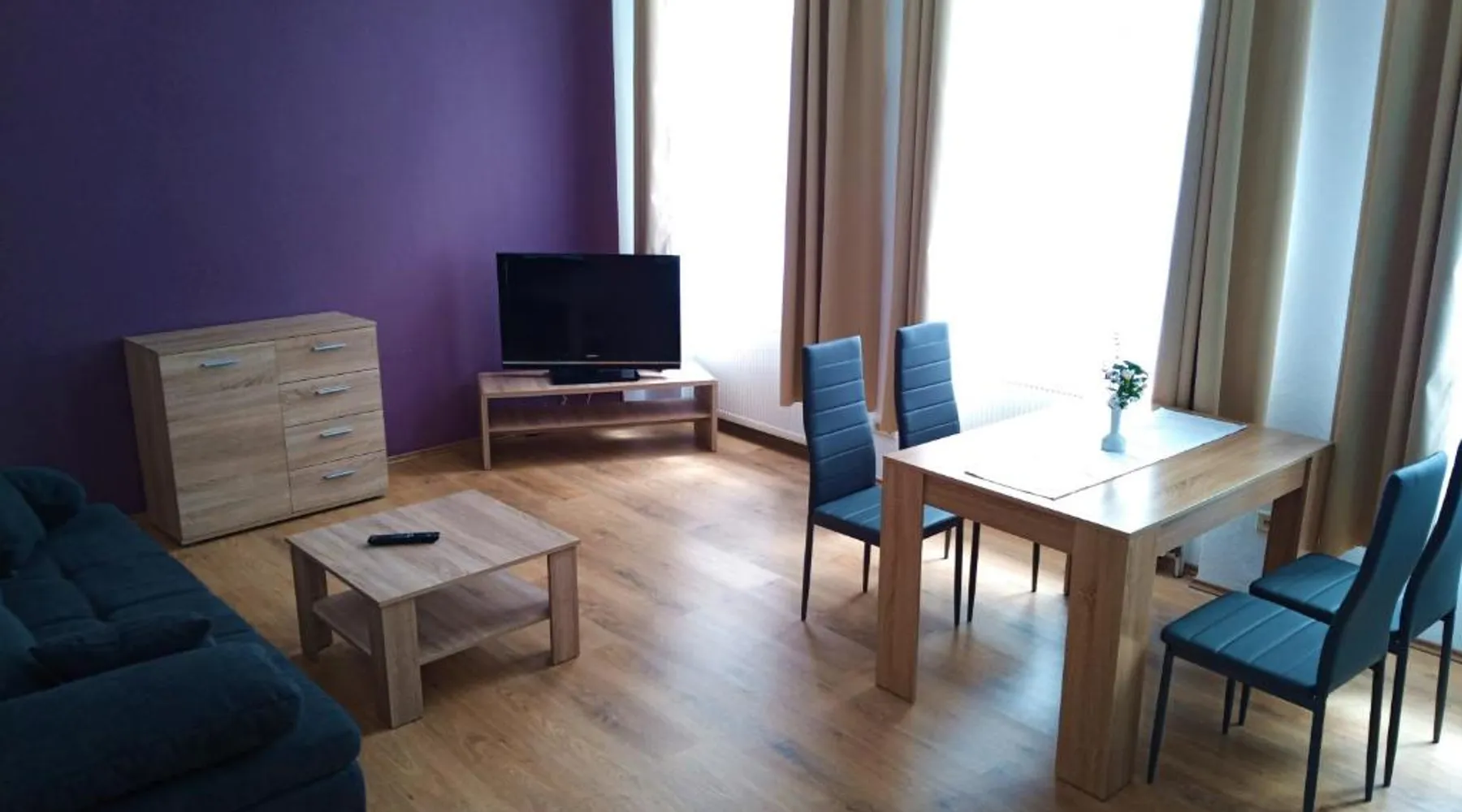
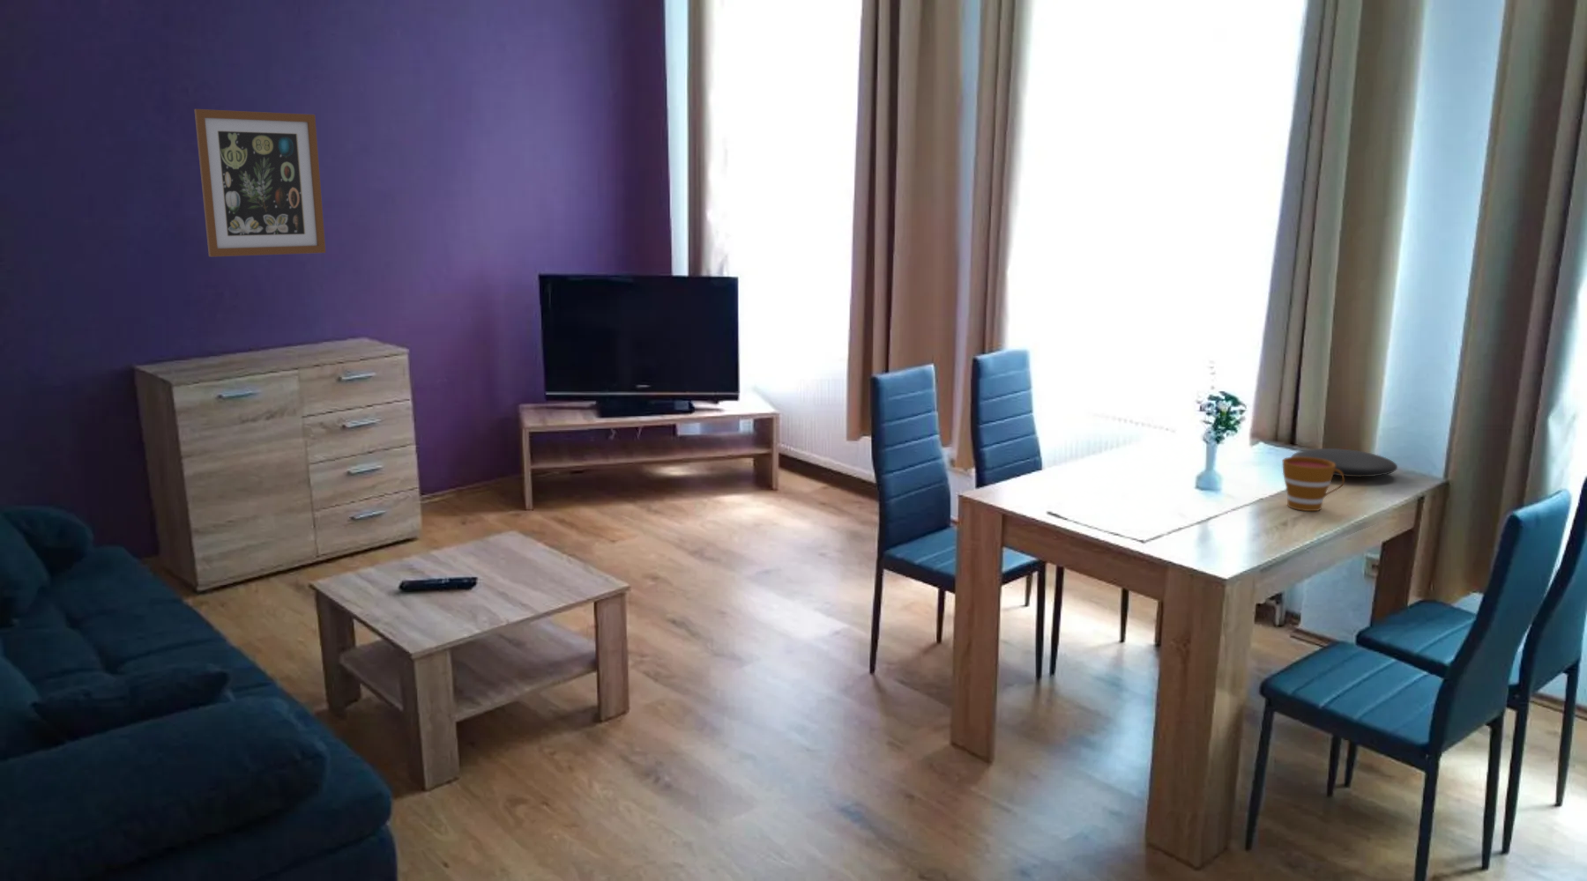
+ plate (1343, 461)
+ cup (1311, 485)
+ wall art (263, 184)
